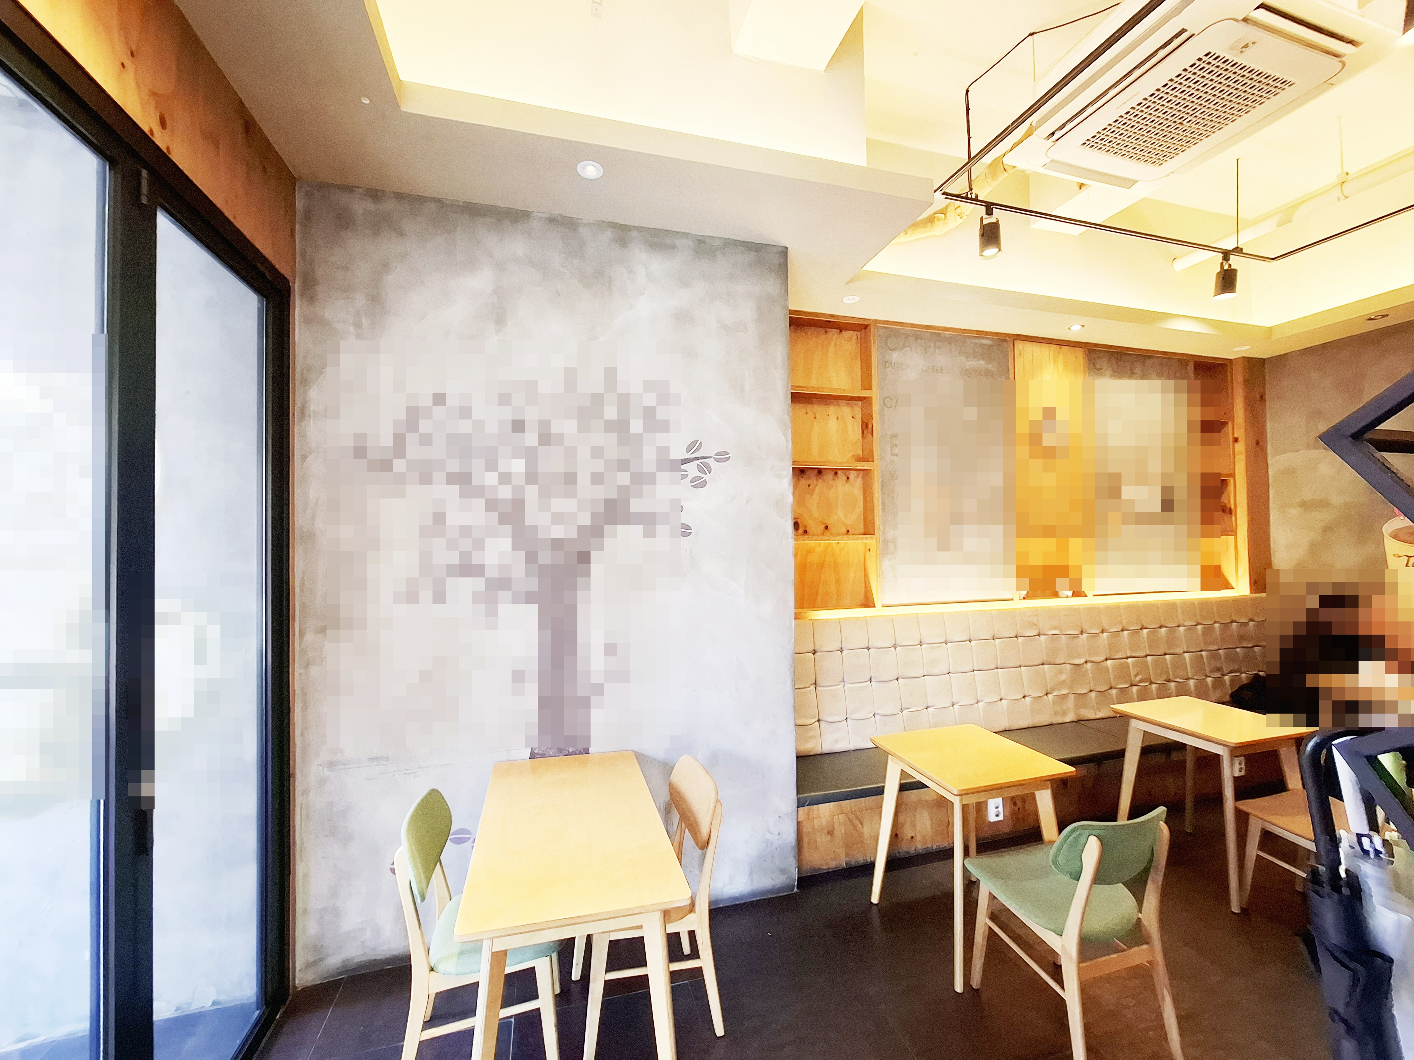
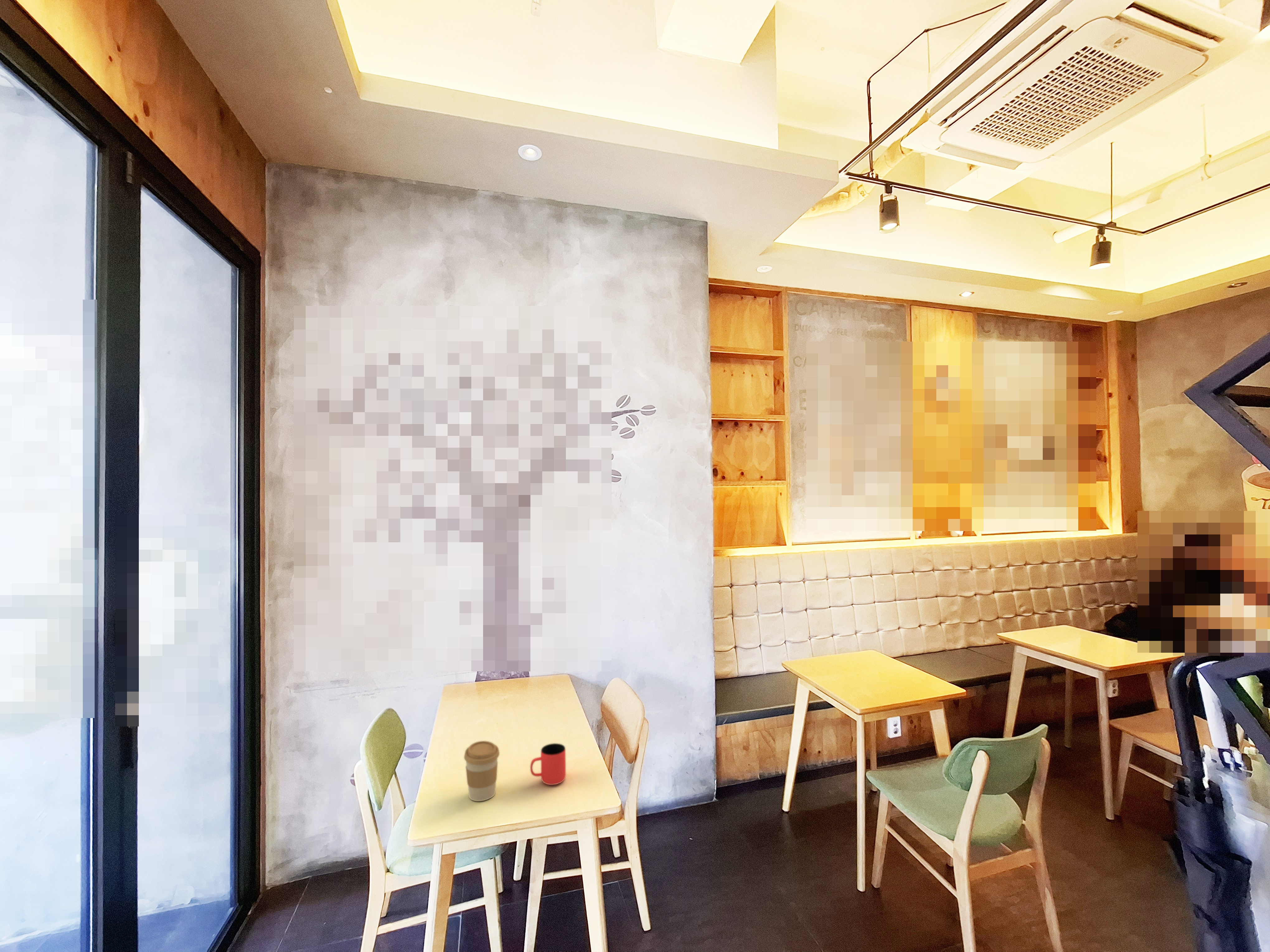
+ coffee cup (482, 770)
+ cup (548, 765)
